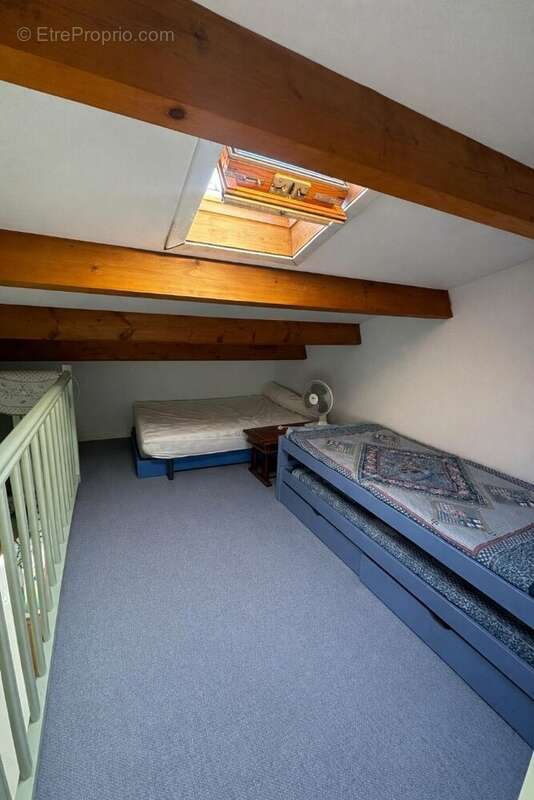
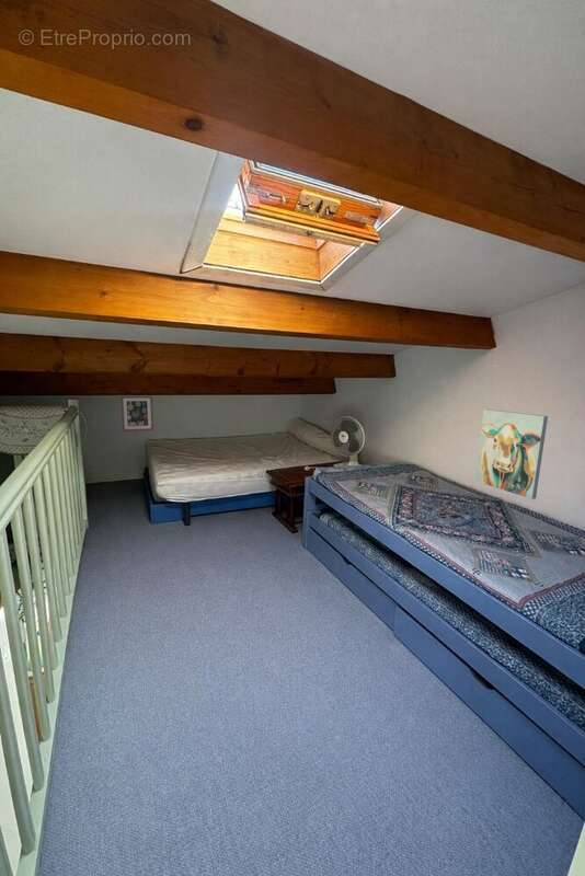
+ wall art (507, 451)
+ wall art (137, 413)
